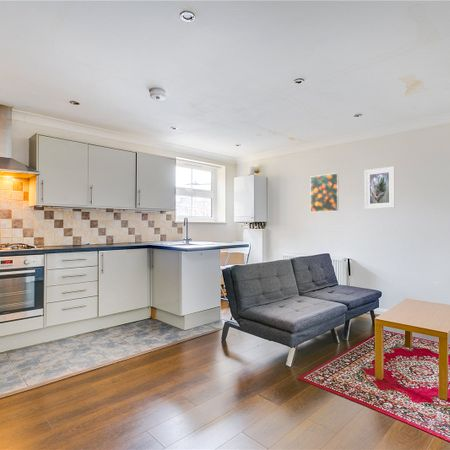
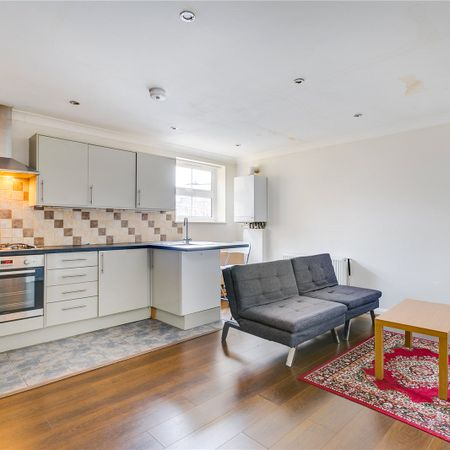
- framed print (324, 193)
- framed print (379, 188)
